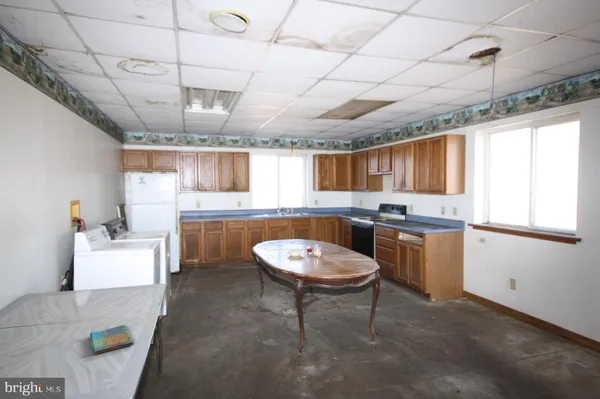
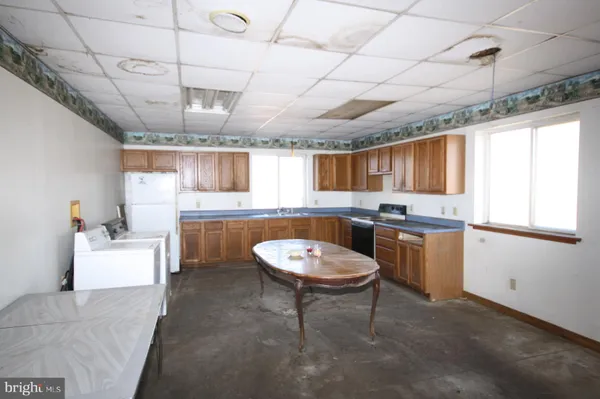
- dish towel (111, 338)
